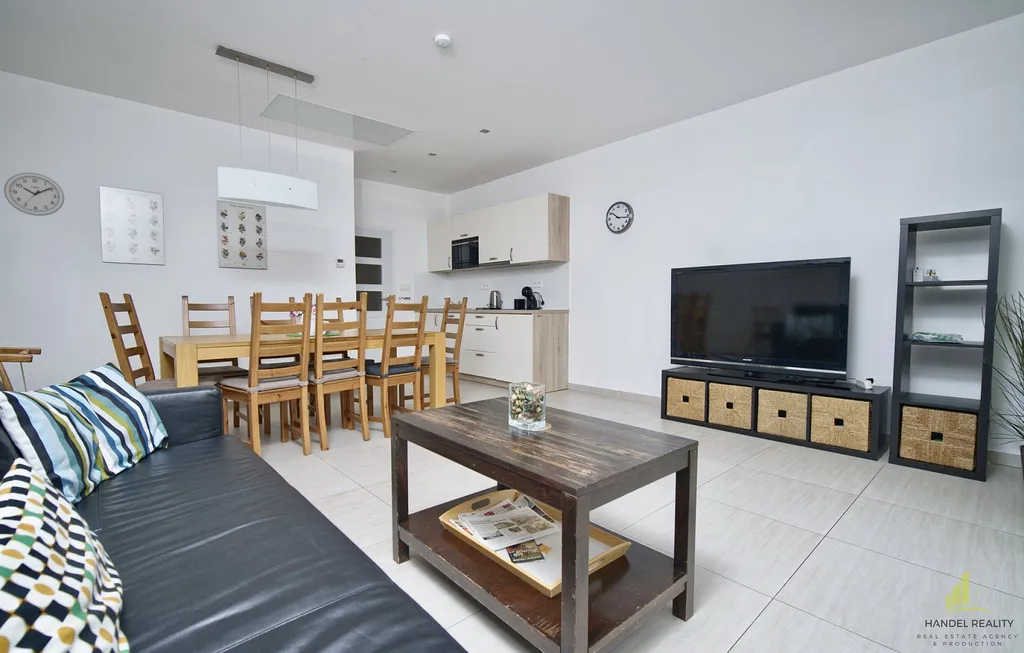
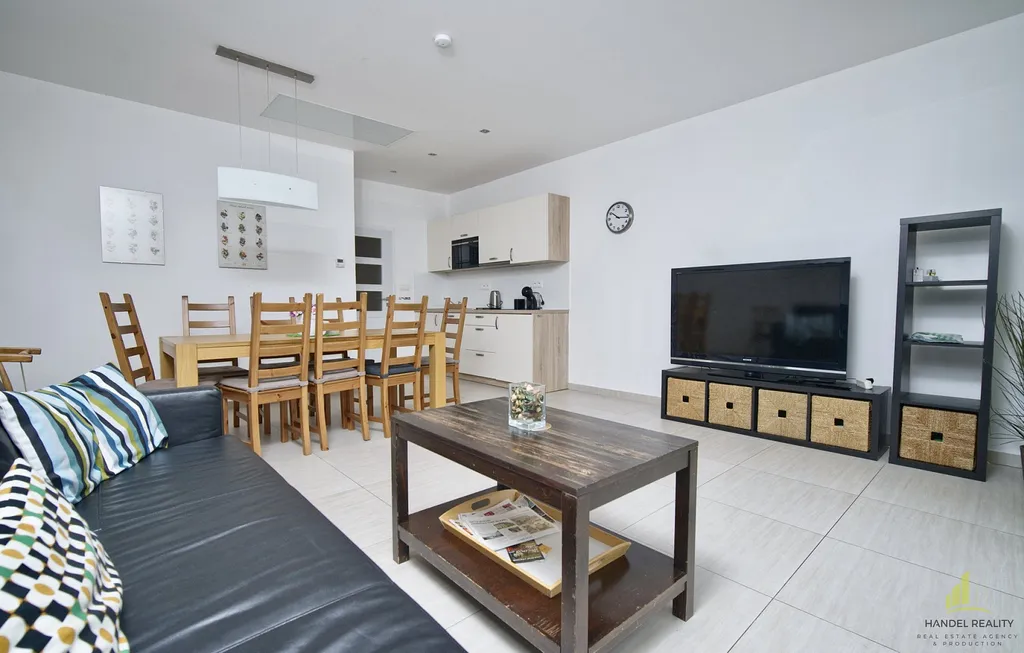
- wall clock (35, 194)
